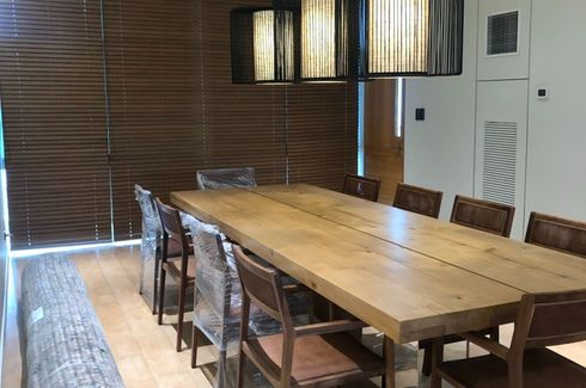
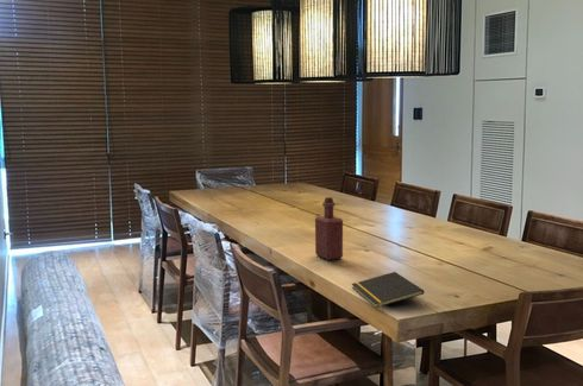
+ notepad (385, 289)
+ bottle (328, 227)
